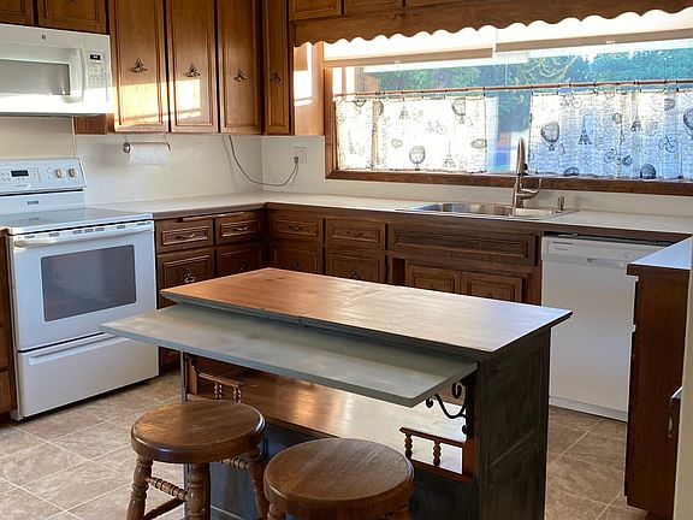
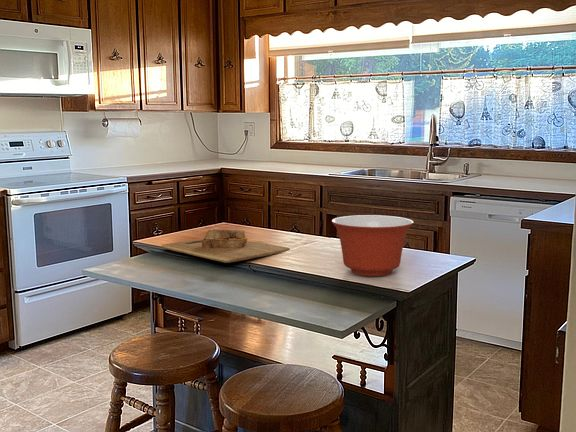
+ cutting board (224, 238)
+ mixing bowl (371, 246)
